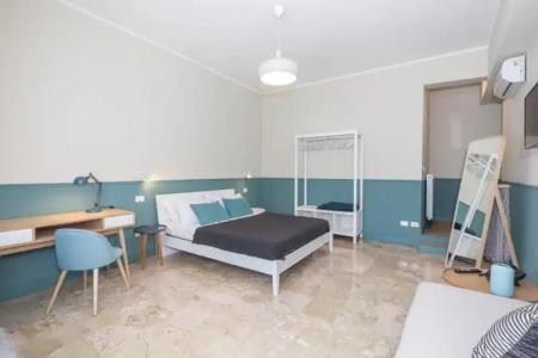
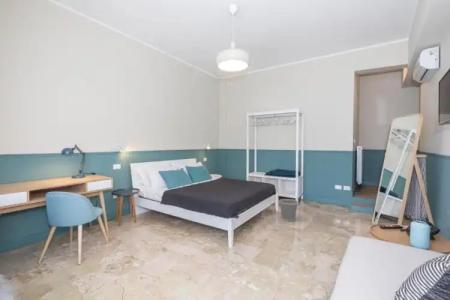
+ wastebasket (288, 210)
